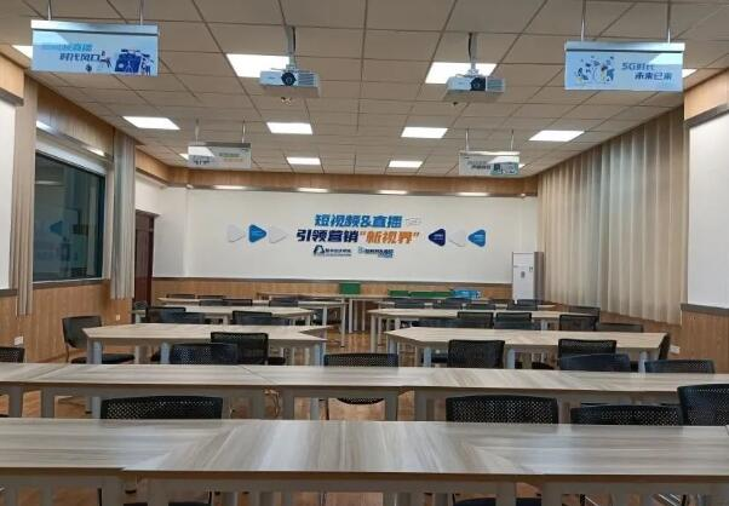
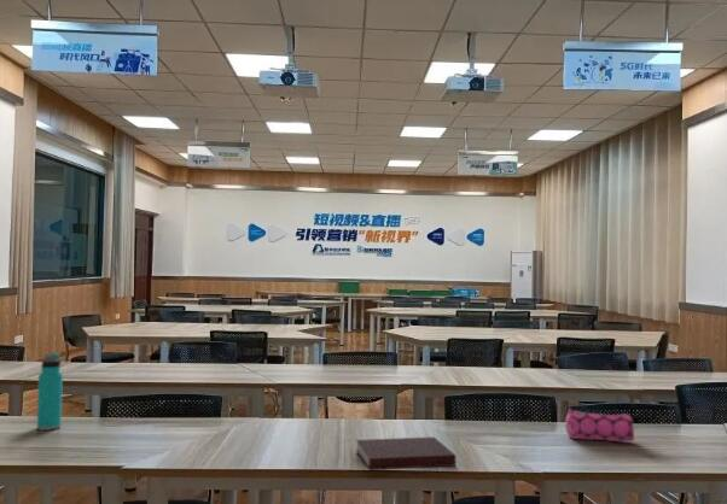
+ water bottle (50, 391)
+ notebook (403, 452)
+ pencil case (599, 424)
